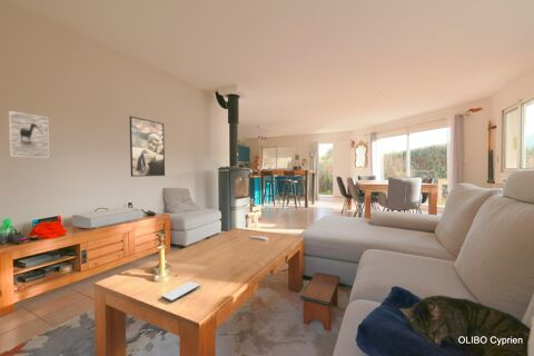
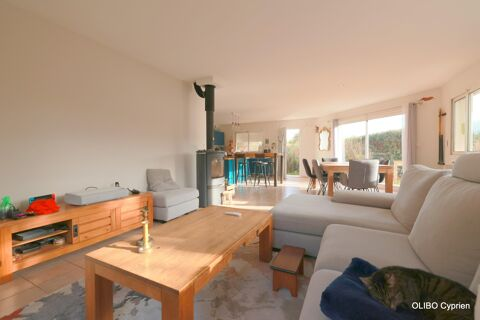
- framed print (148, 148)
- smartphone (181, 290)
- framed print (29, 136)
